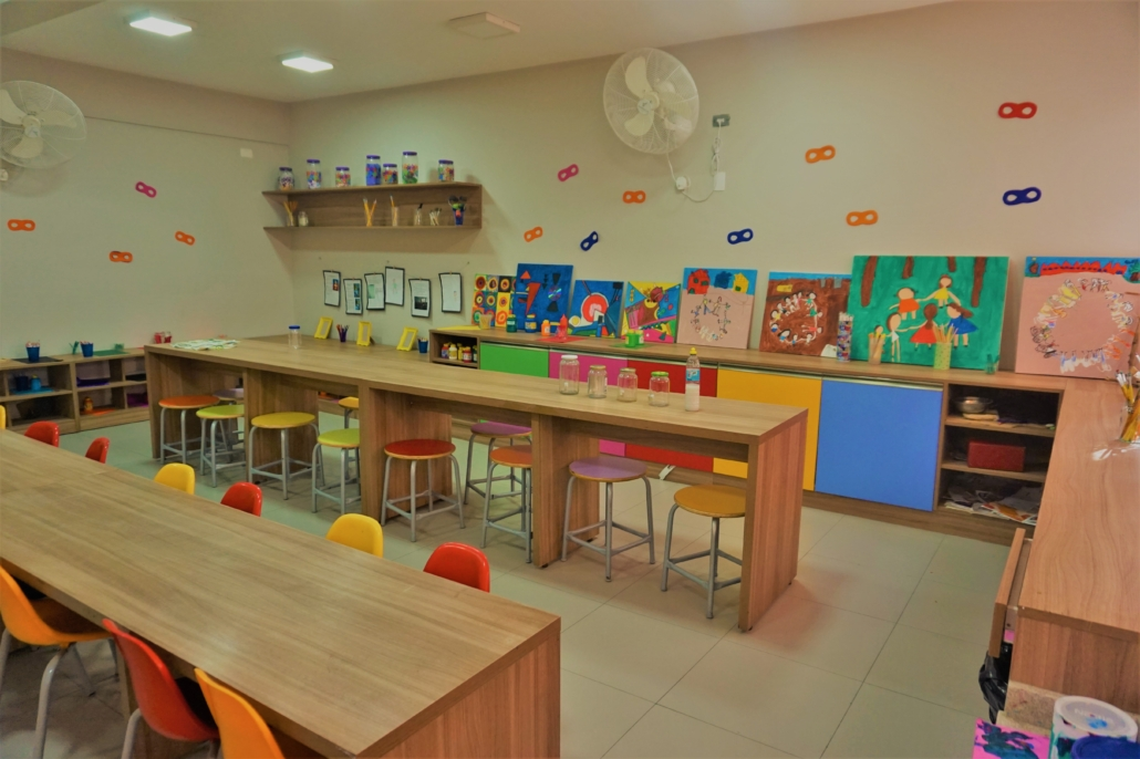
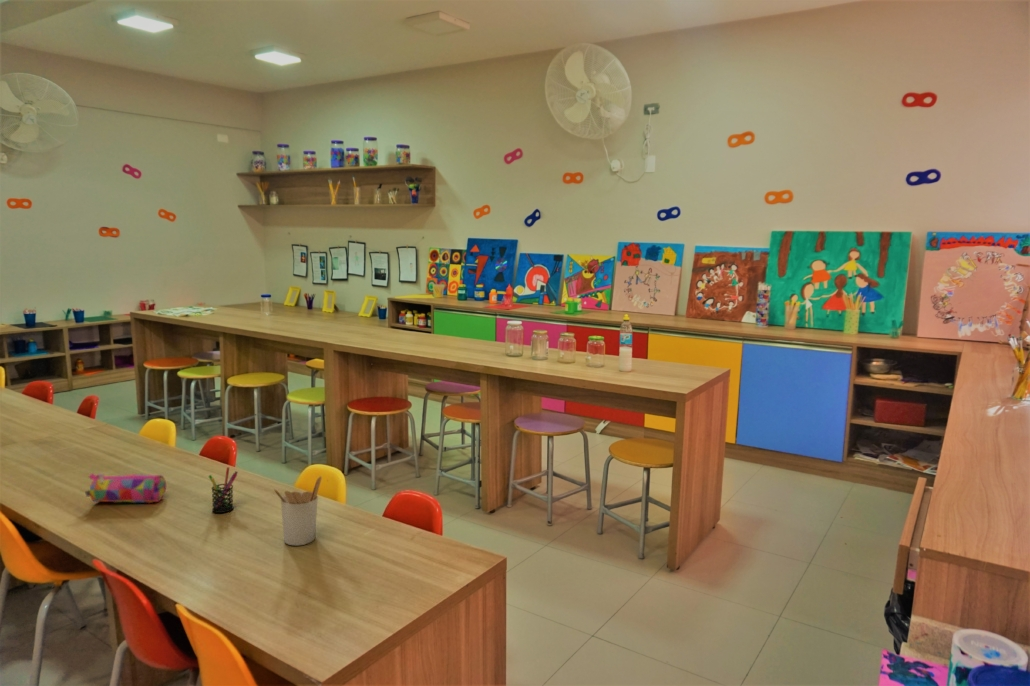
+ pencil case (126, 487)
+ utensil holder (299, 511)
+ pen holder (220, 489)
